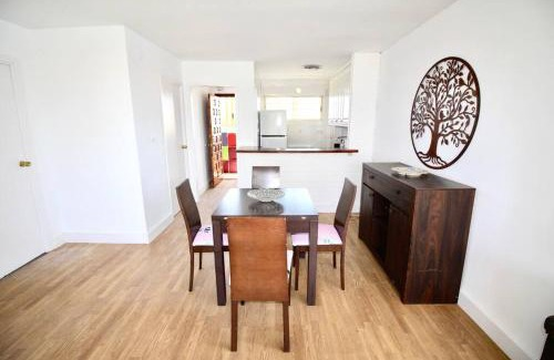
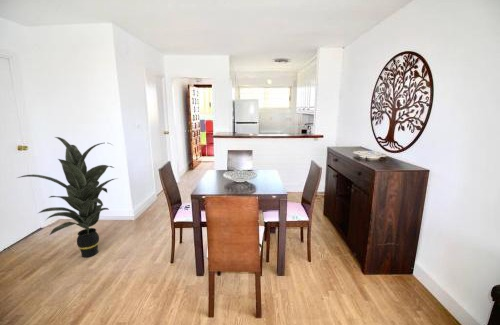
+ indoor plant (79, 197)
